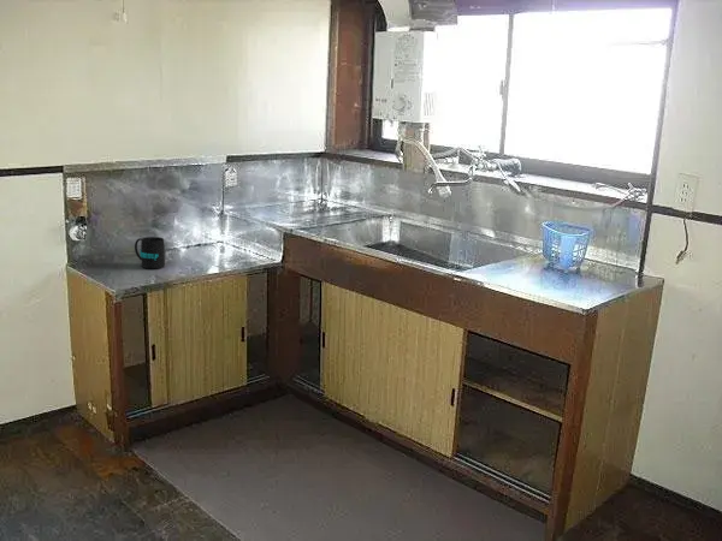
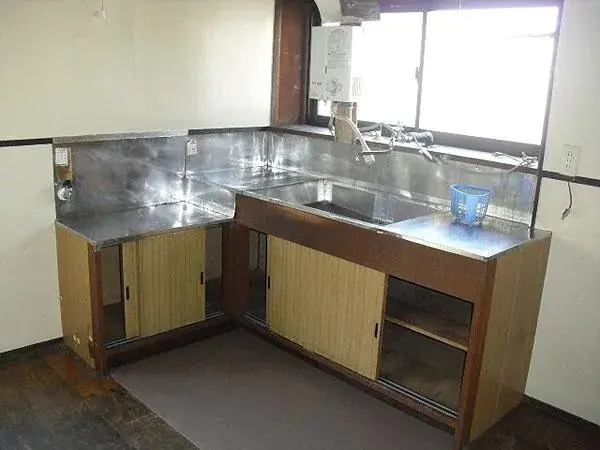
- mug (148, 251)
